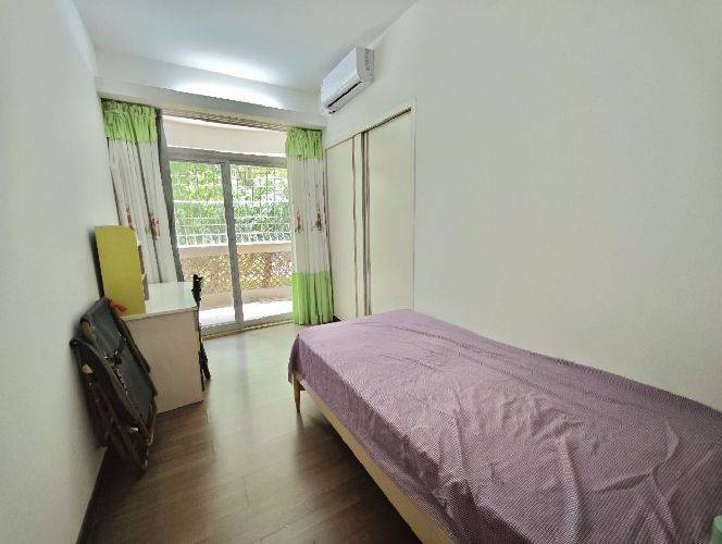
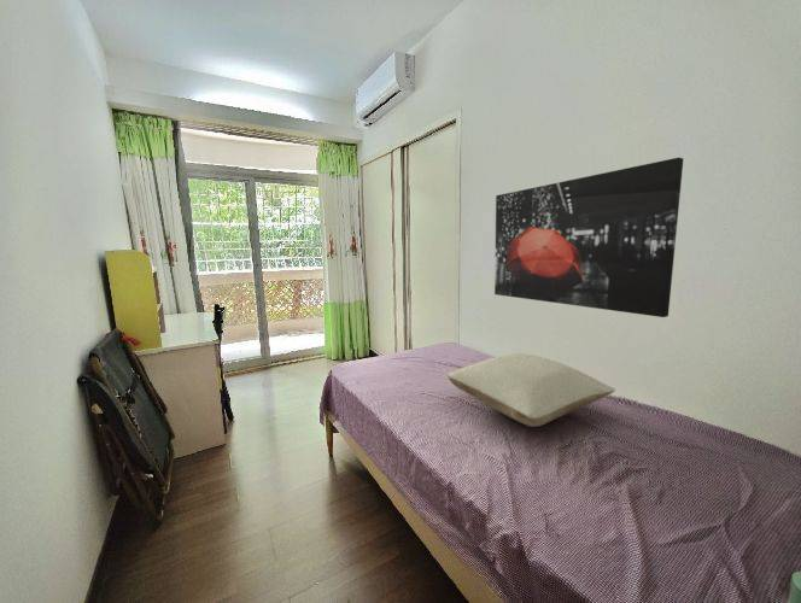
+ pillow (522, 386)
+ wall art (565, 244)
